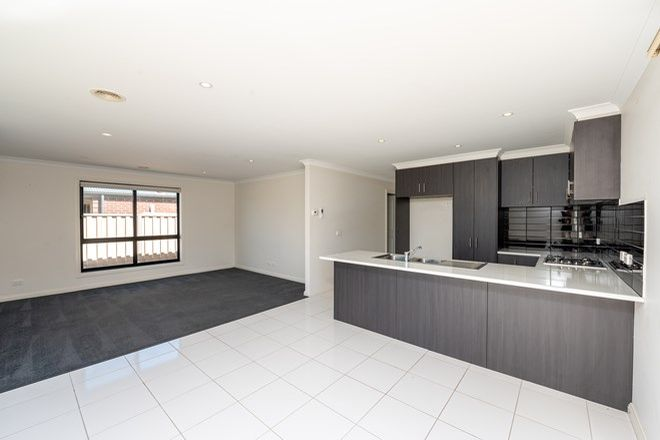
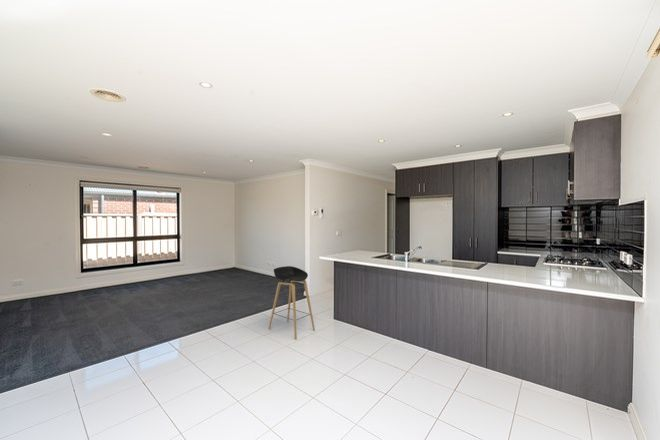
+ stool (290, 299)
